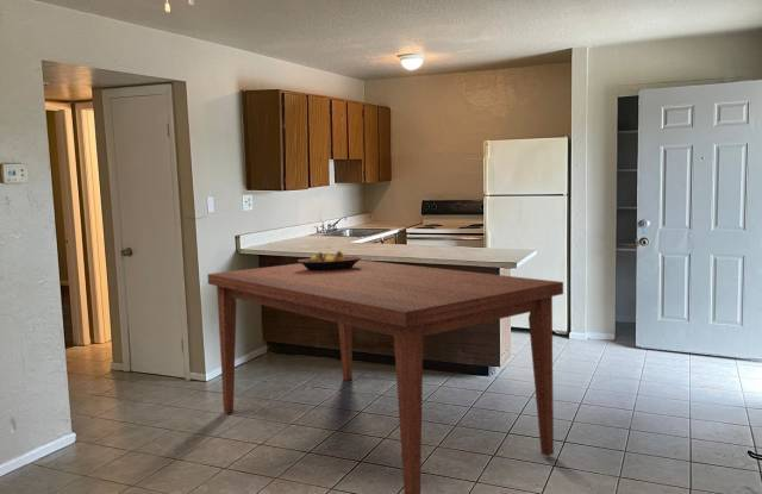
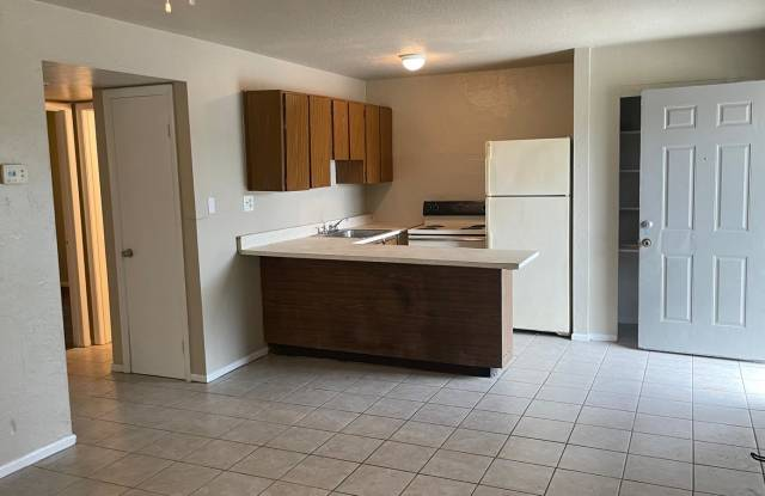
- fruit bowl (330, 259)
- dining table (351, 355)
